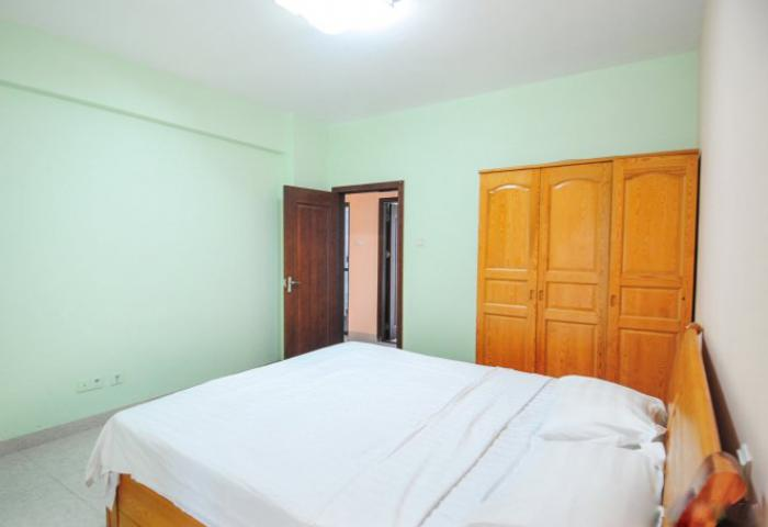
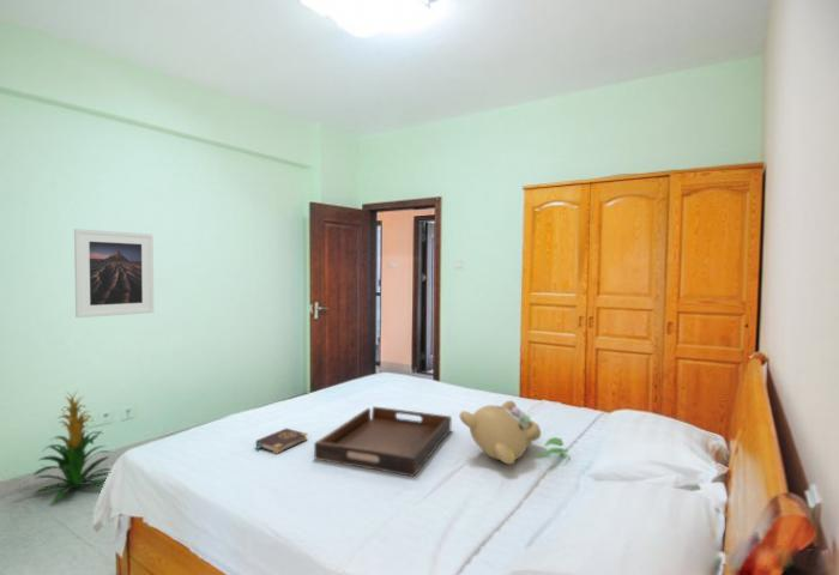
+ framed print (116, 273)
+ teddy bear (513, 431)
+ book (282, 440)
+ serving tray (388, 435)
+ indoor plant (74, 438)
